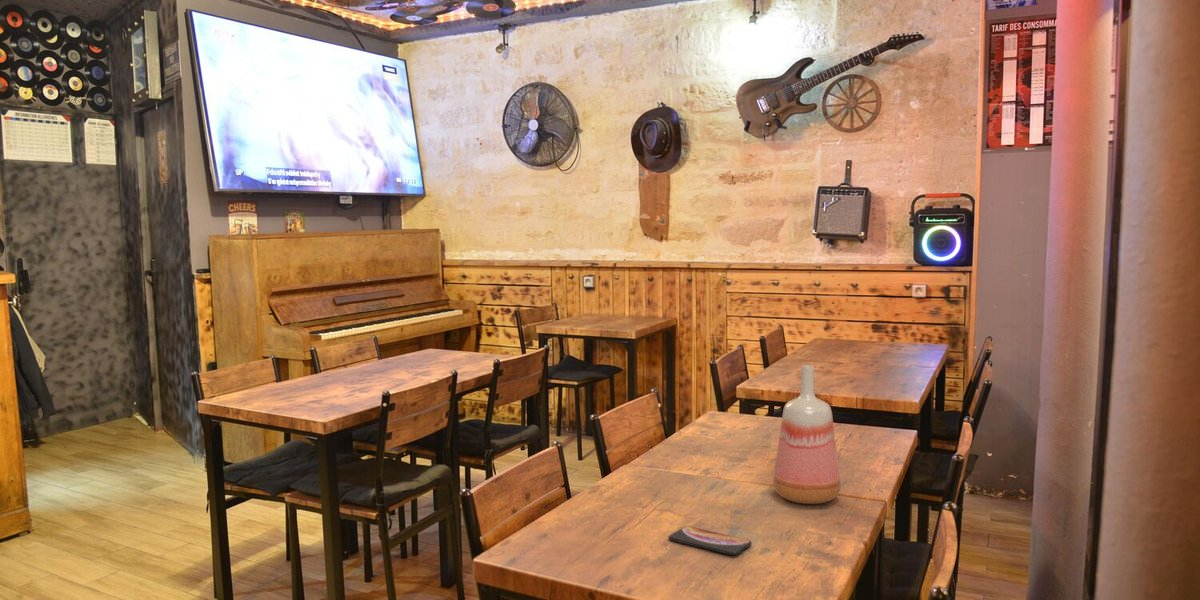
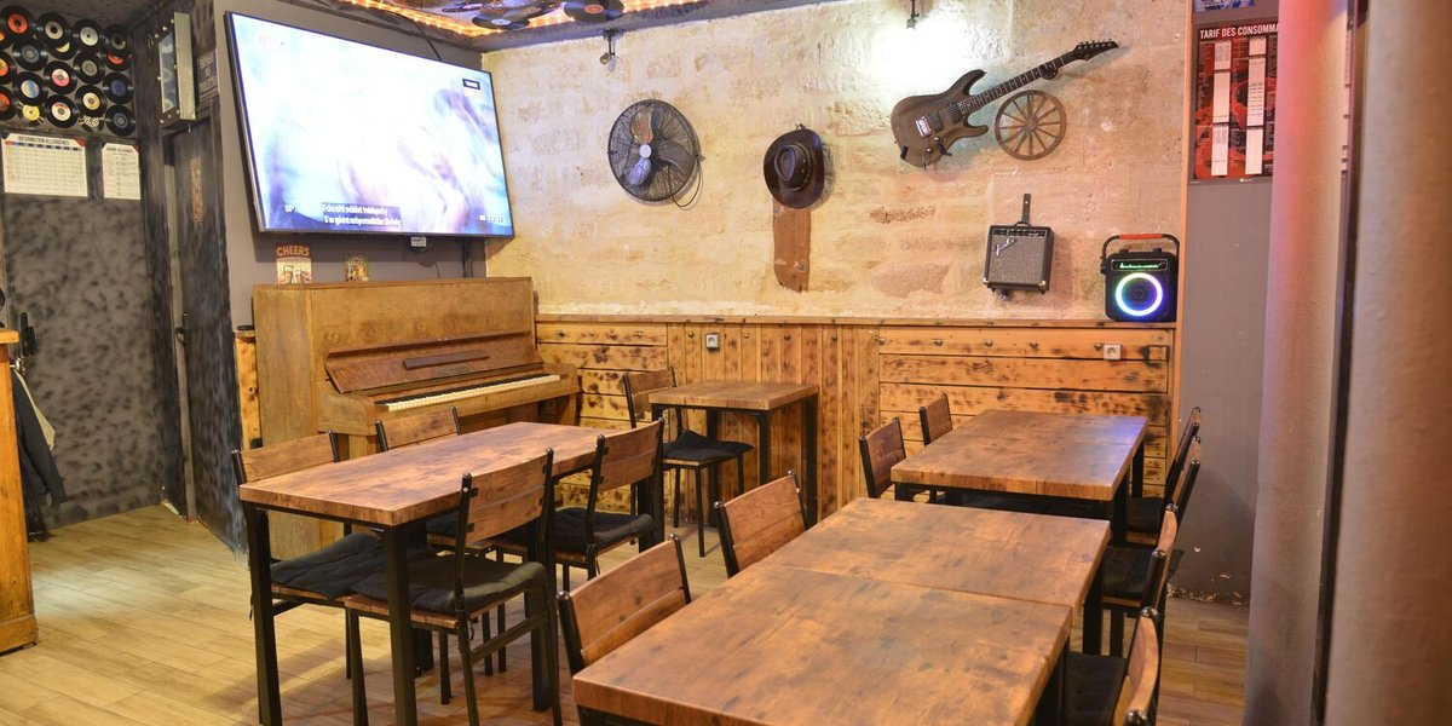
- vase (806, 432)
- smartphone (709, 540)
